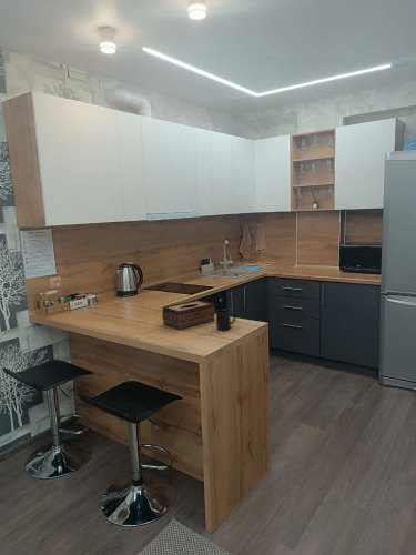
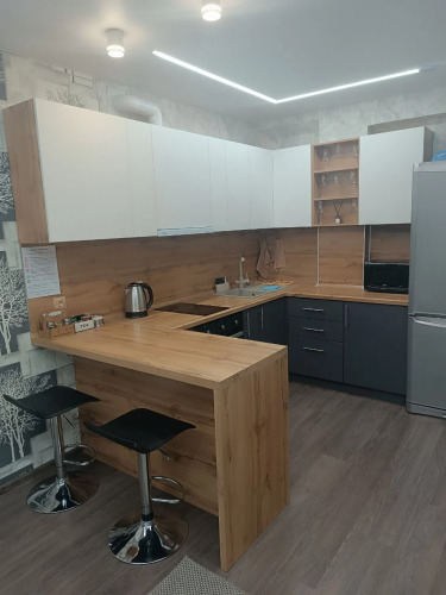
- mug (226, 319)
- tissue box (189, 313)
